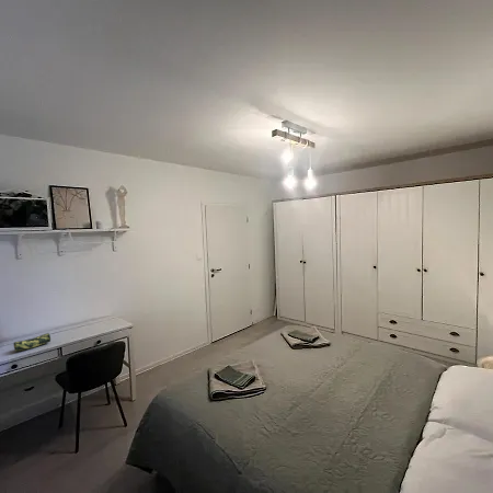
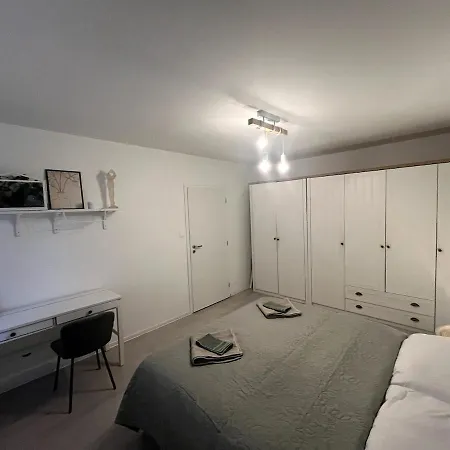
- pencil case (32, 342)
